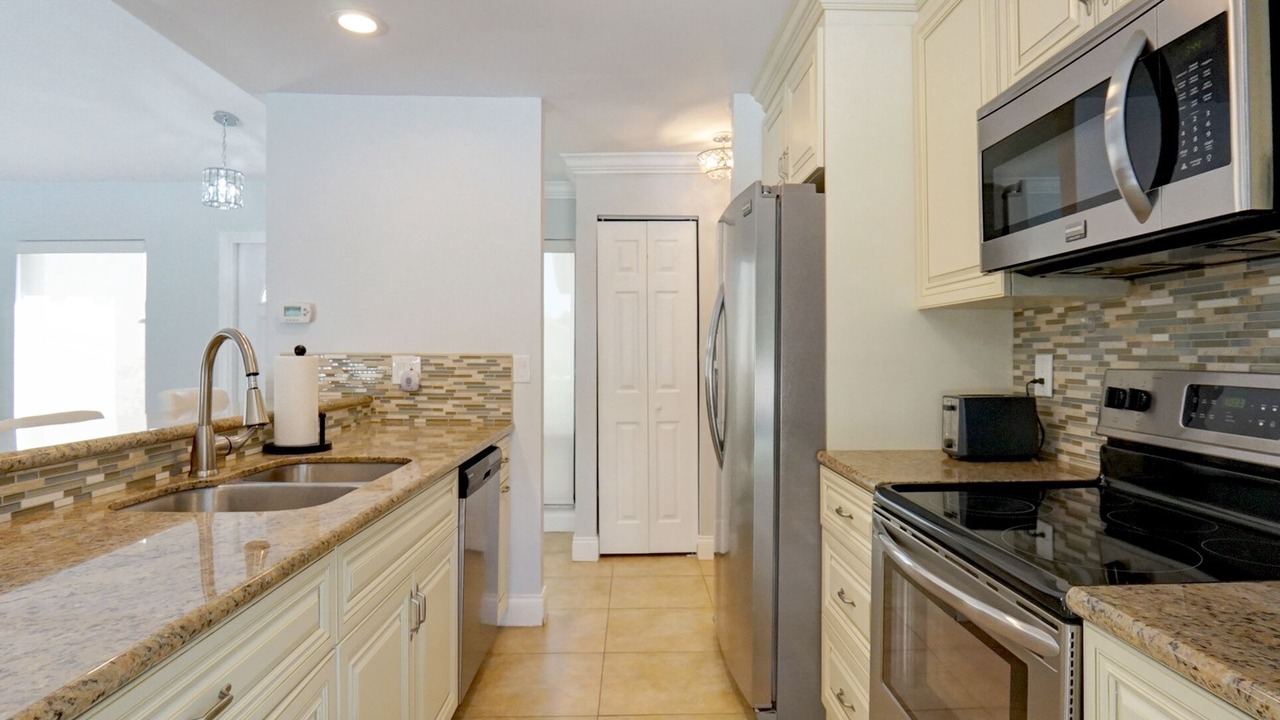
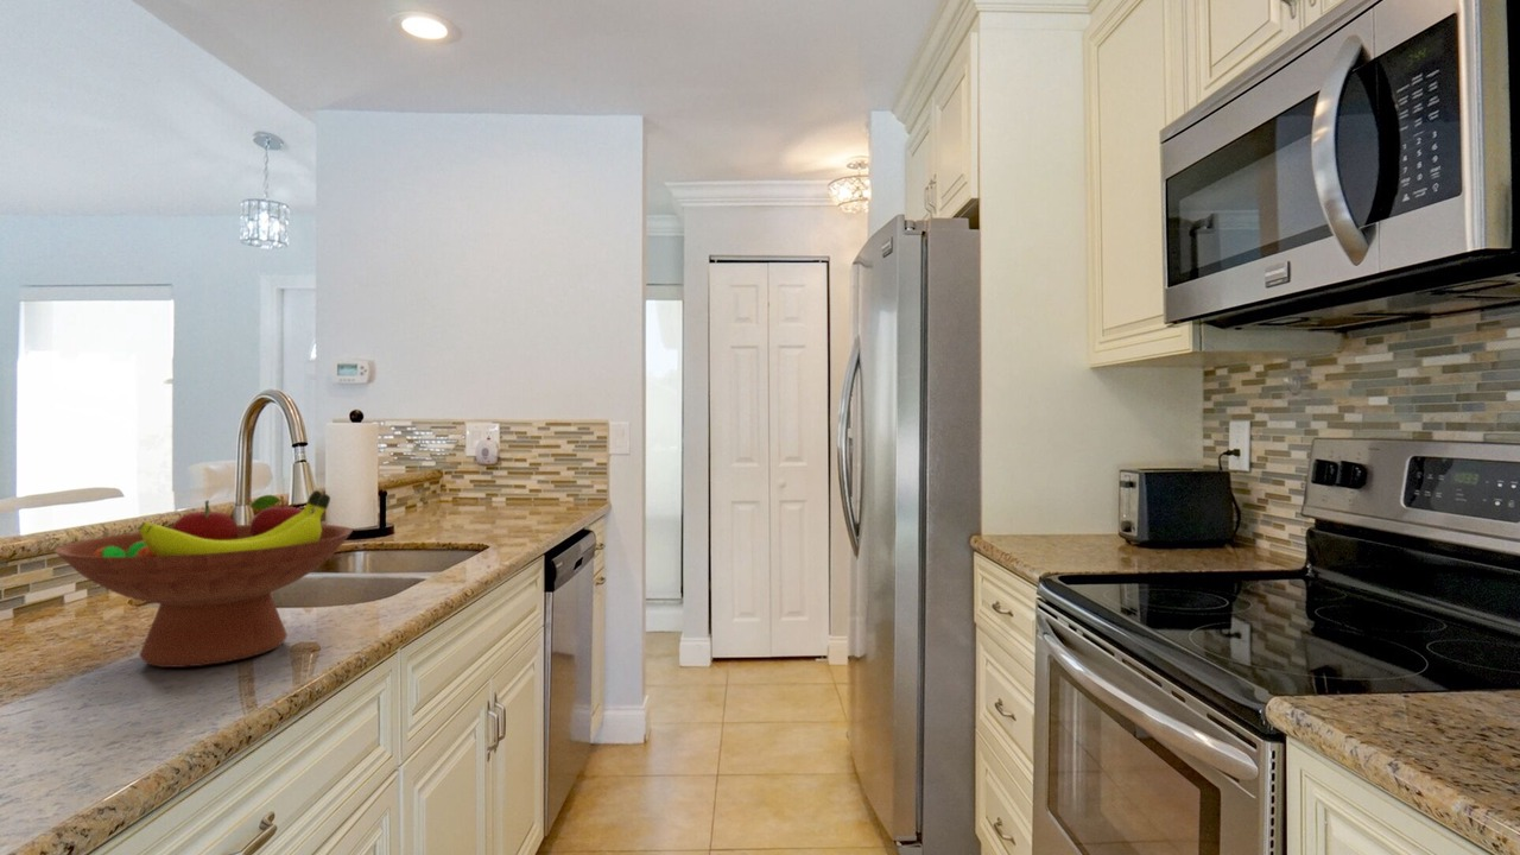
+ fruit bowl (217, 571)
